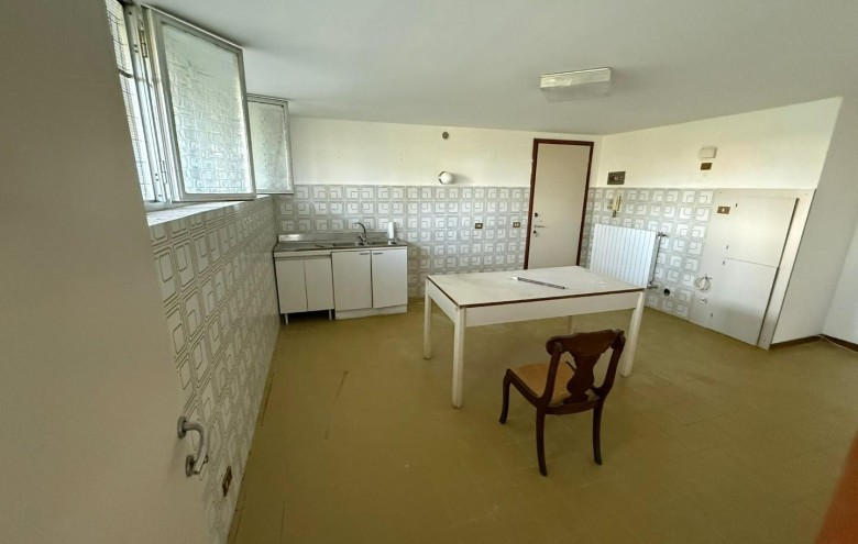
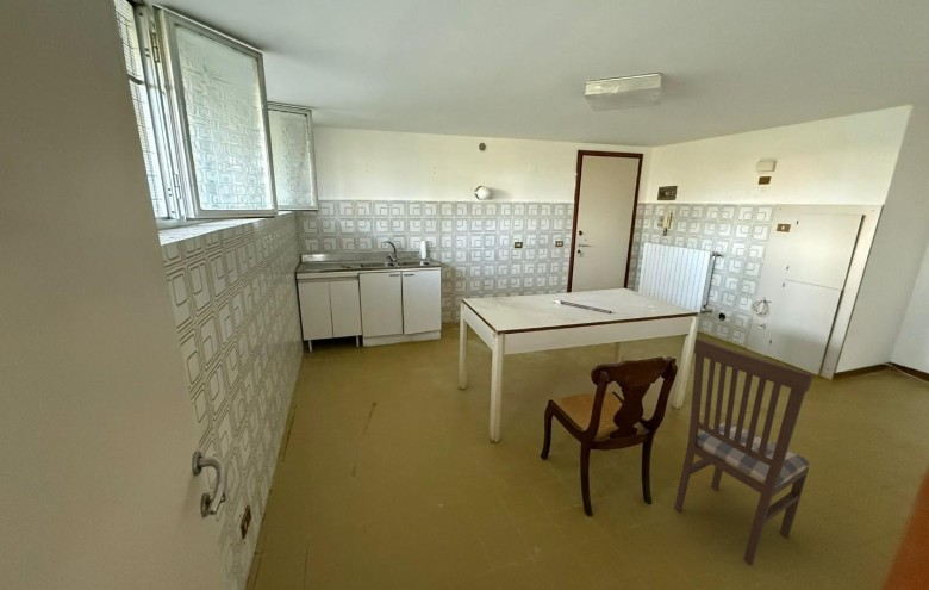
+ dining chair (746, 441)
